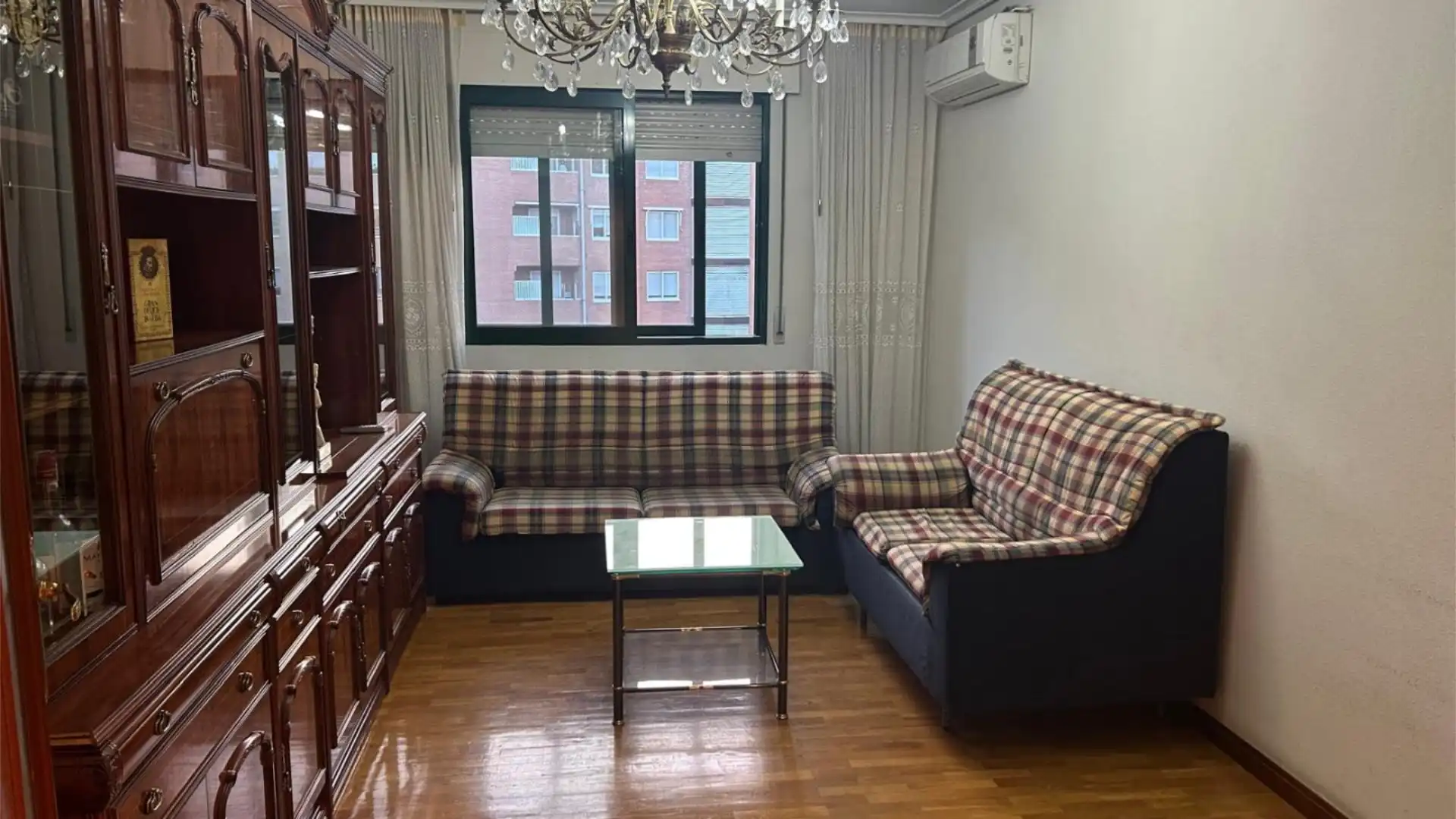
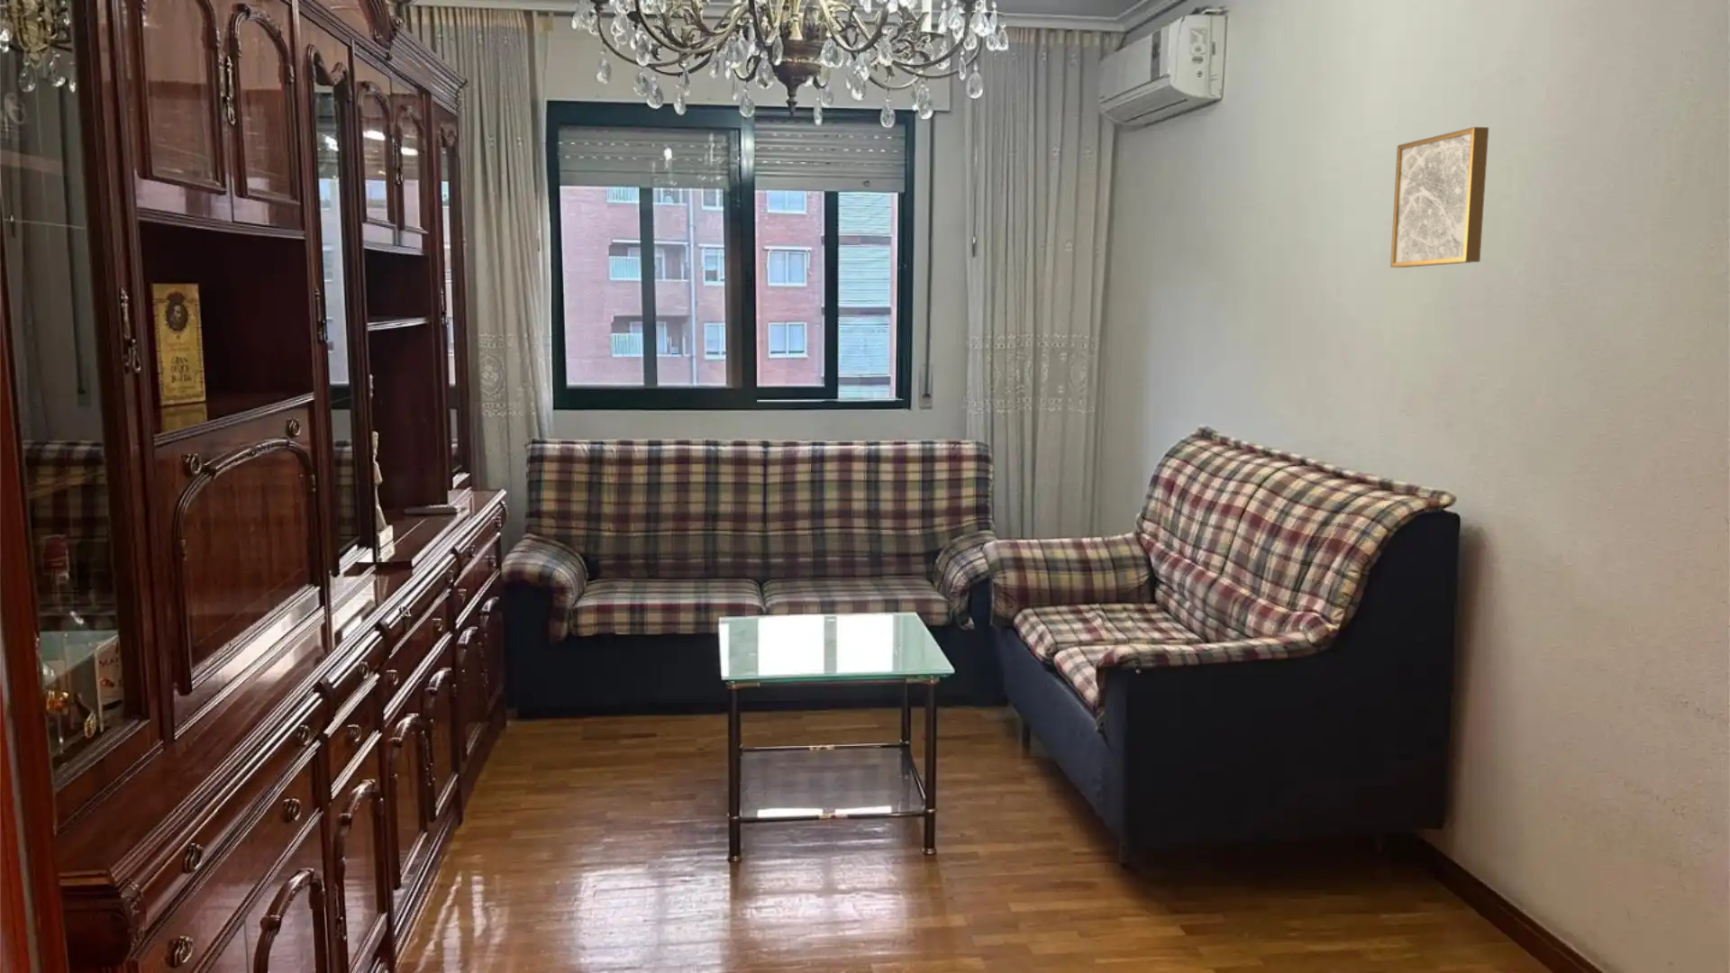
+ wall art (1437, 201)
